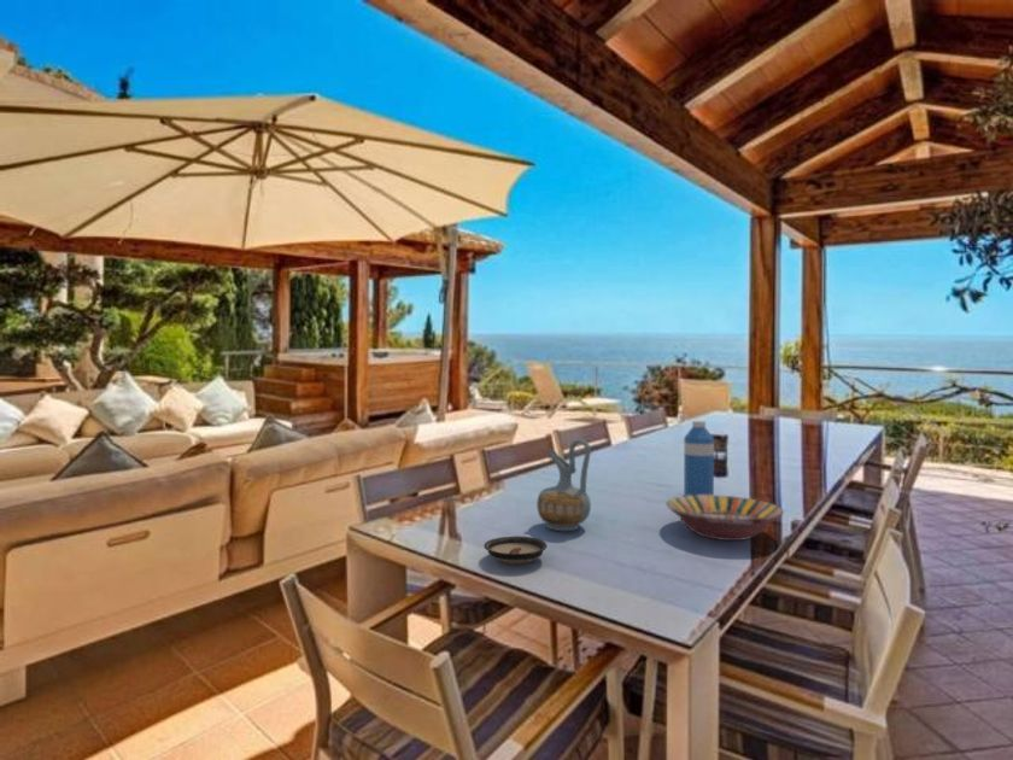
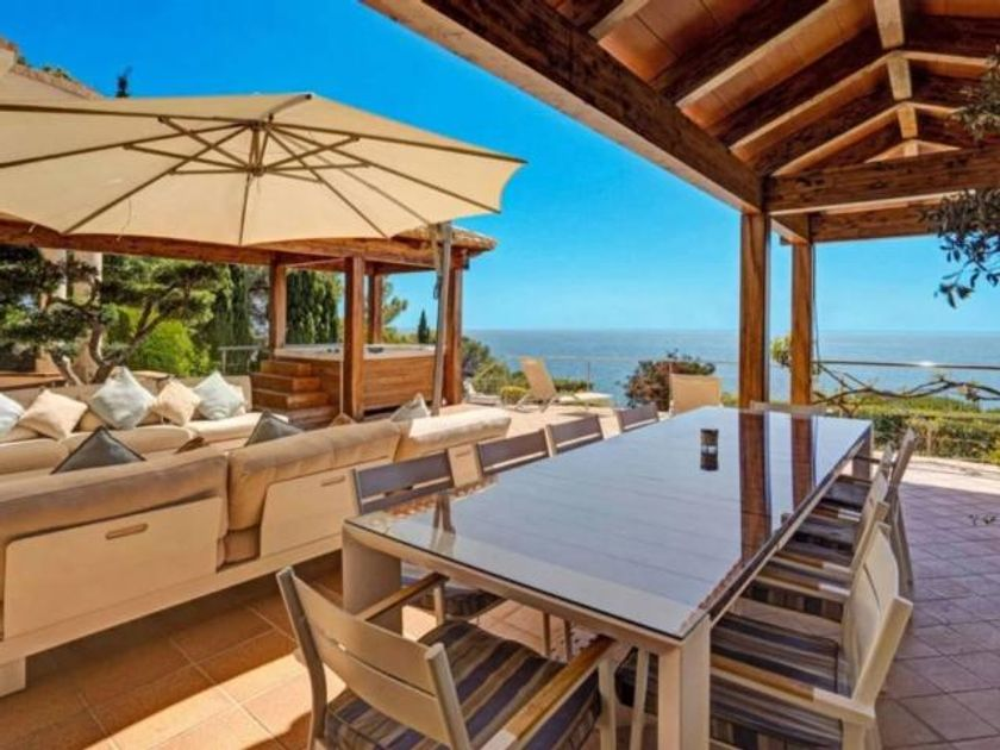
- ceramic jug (563, 483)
- serving bowl (722, 519)
- saucer (515, 551)
- water bottle (698, 458)
